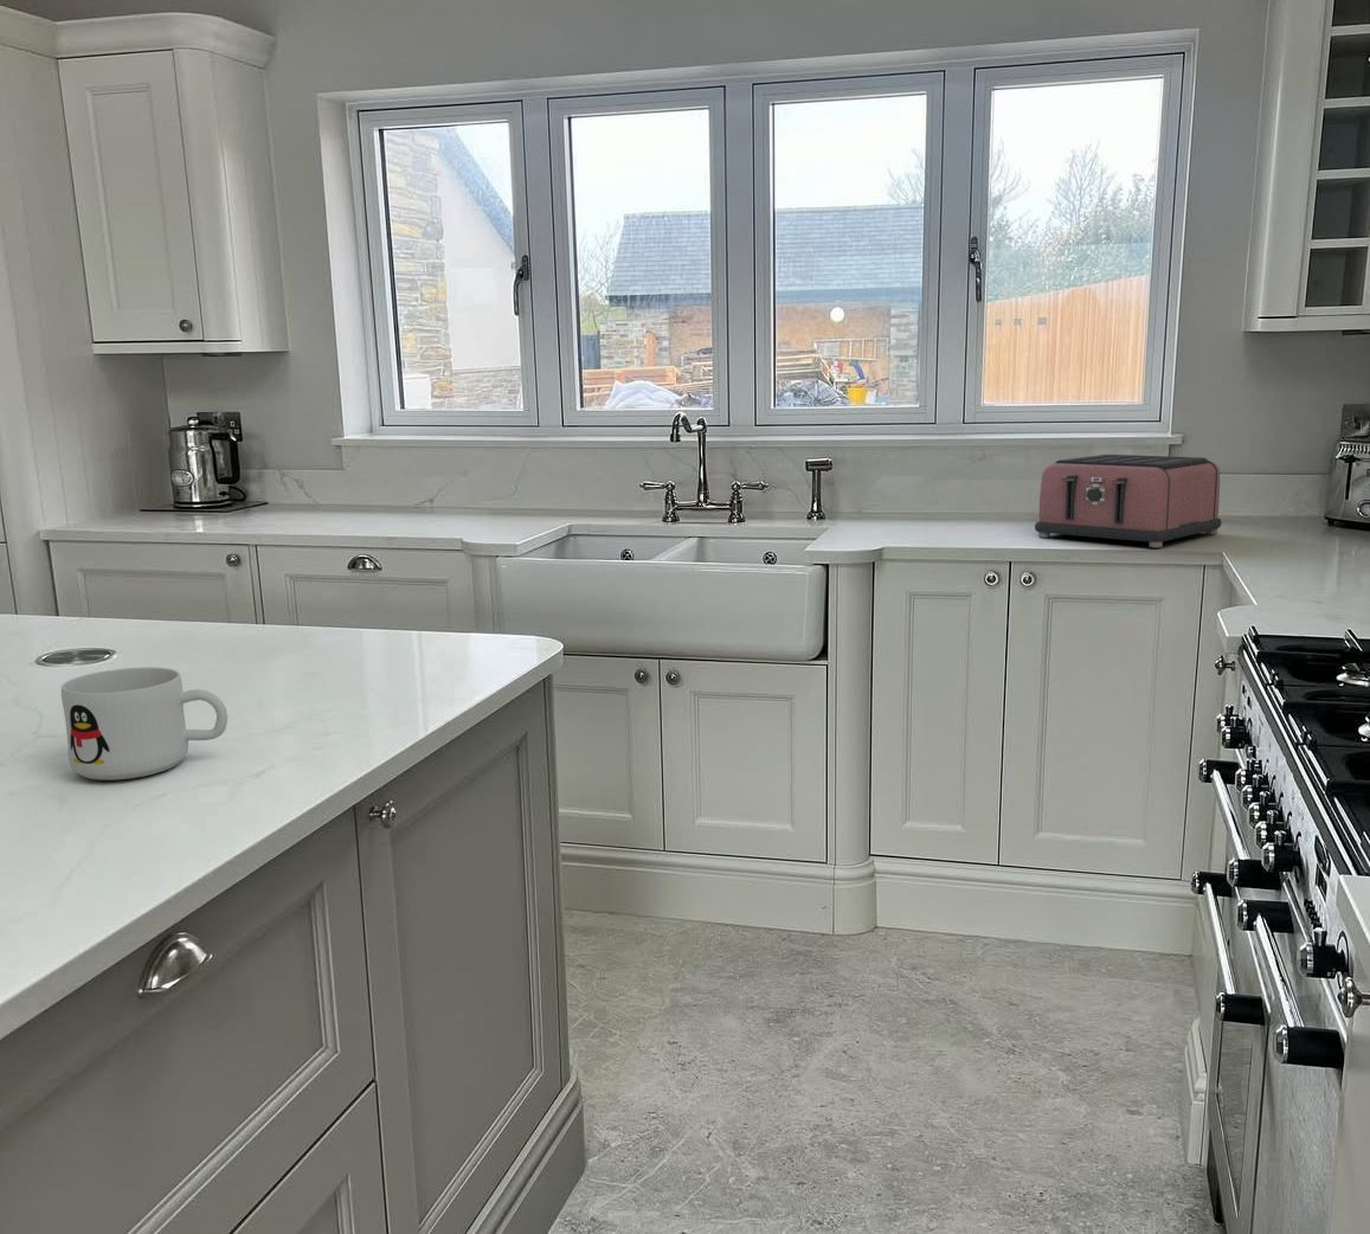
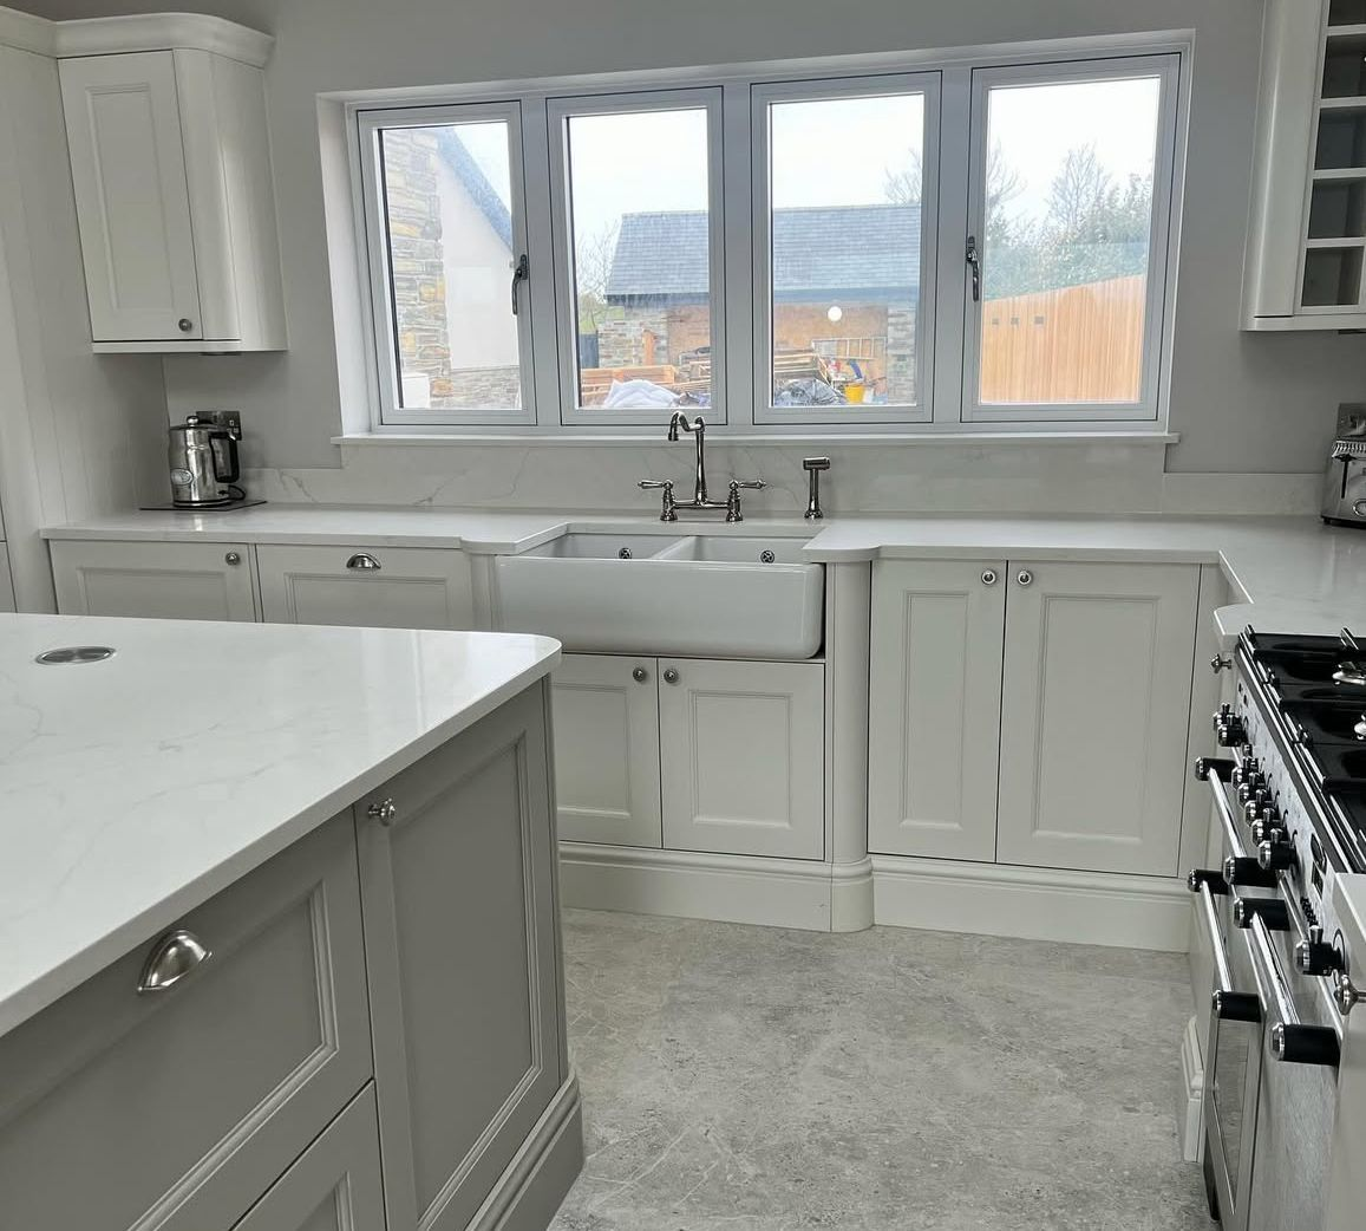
- mug (148, 721)
- toaster (1126, 498)
